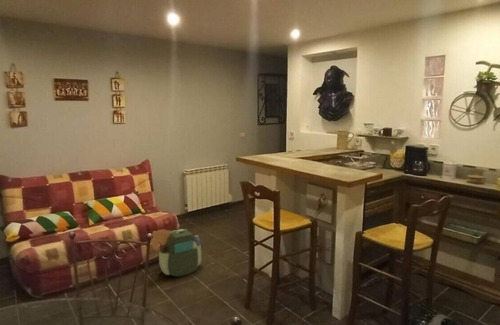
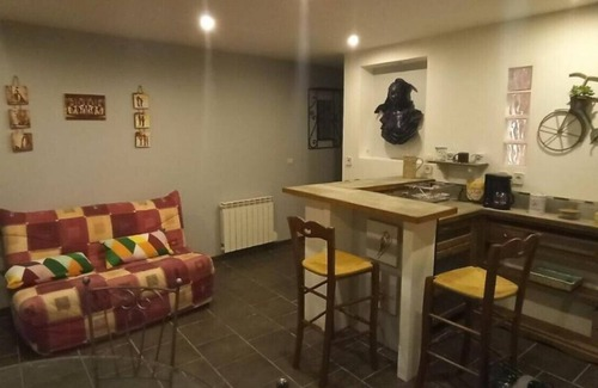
- backpack (175, 248)
